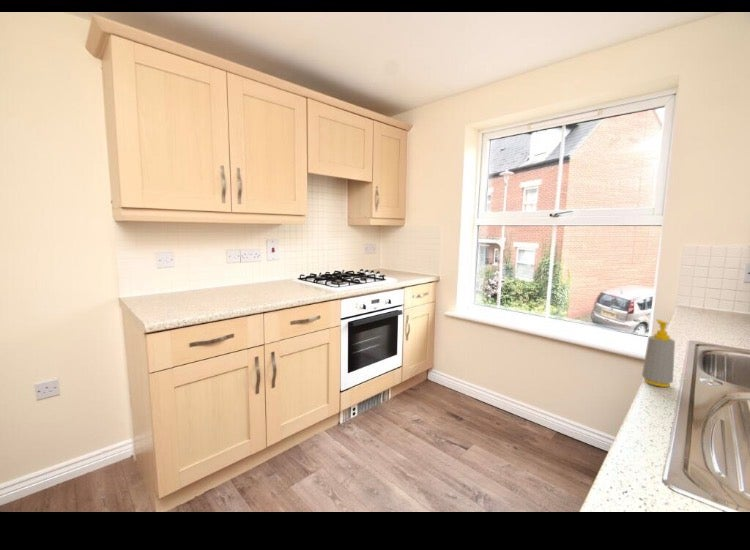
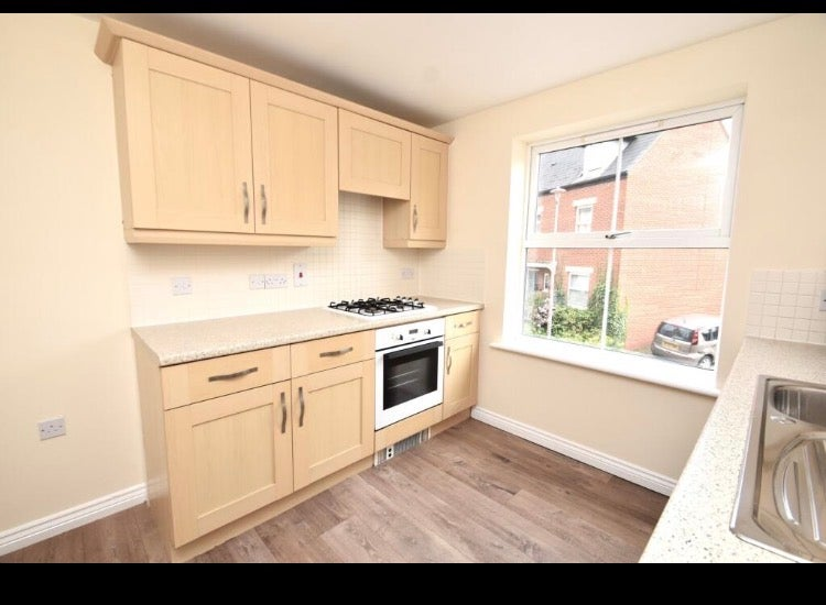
- soap bottle (659, 352)
